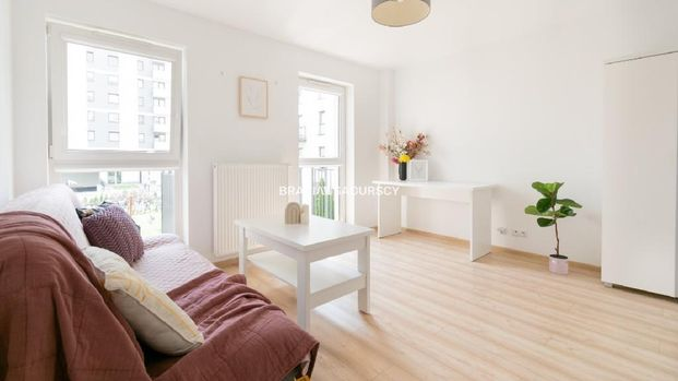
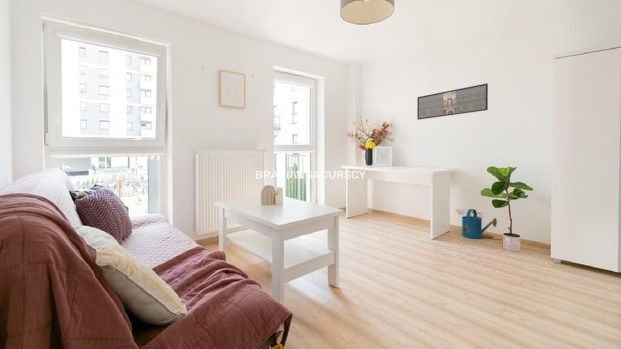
+ watering can (478, 223)
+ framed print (449, 103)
